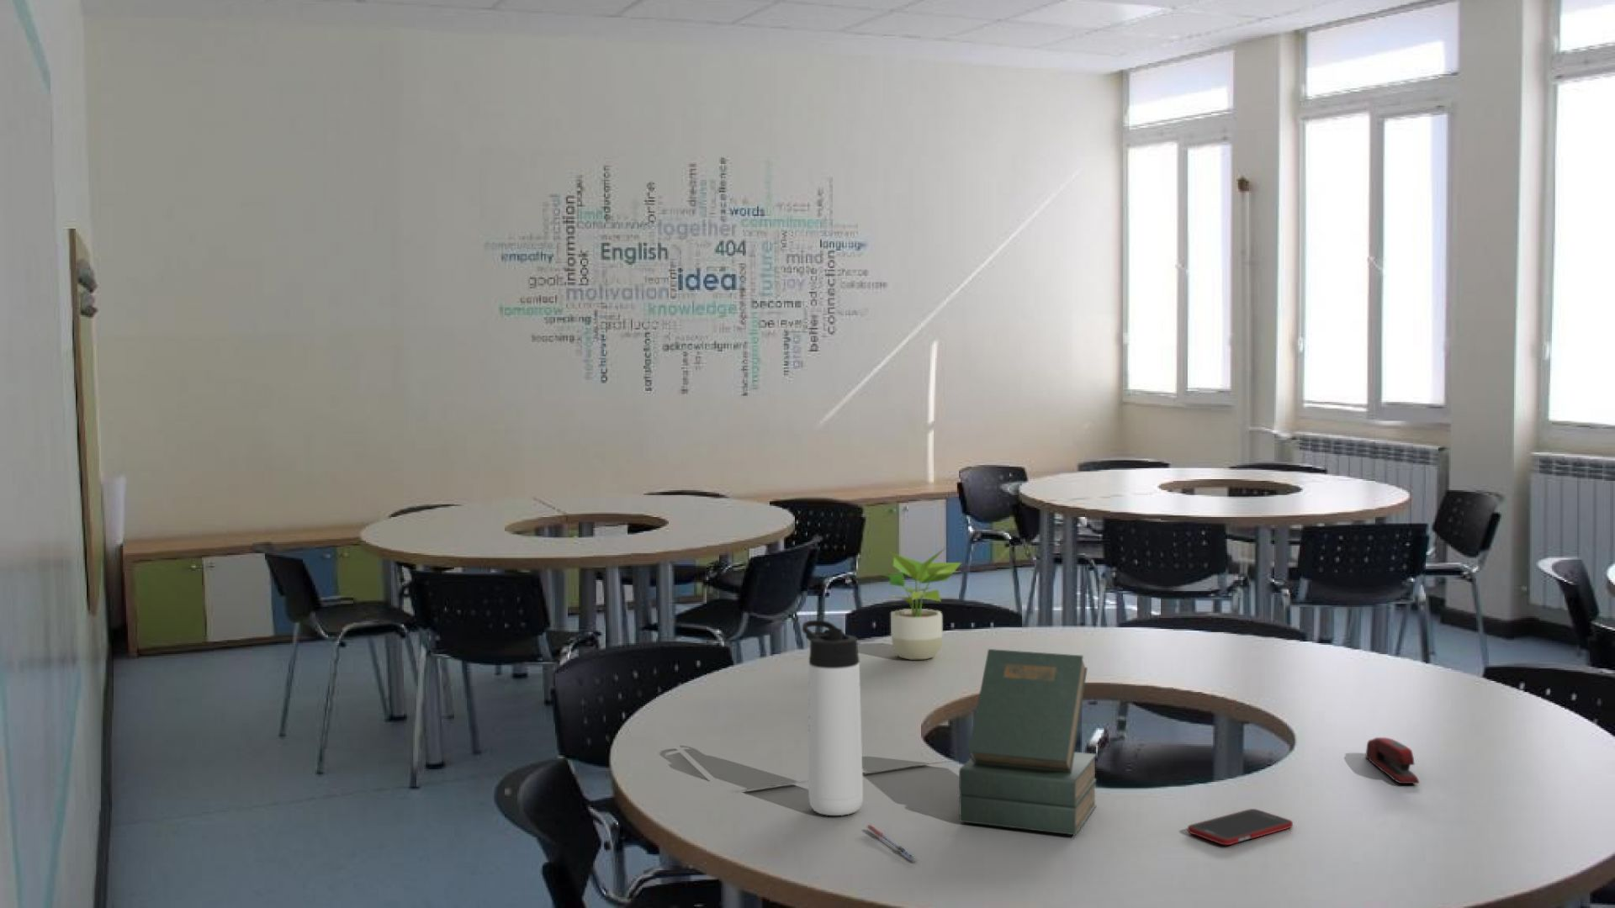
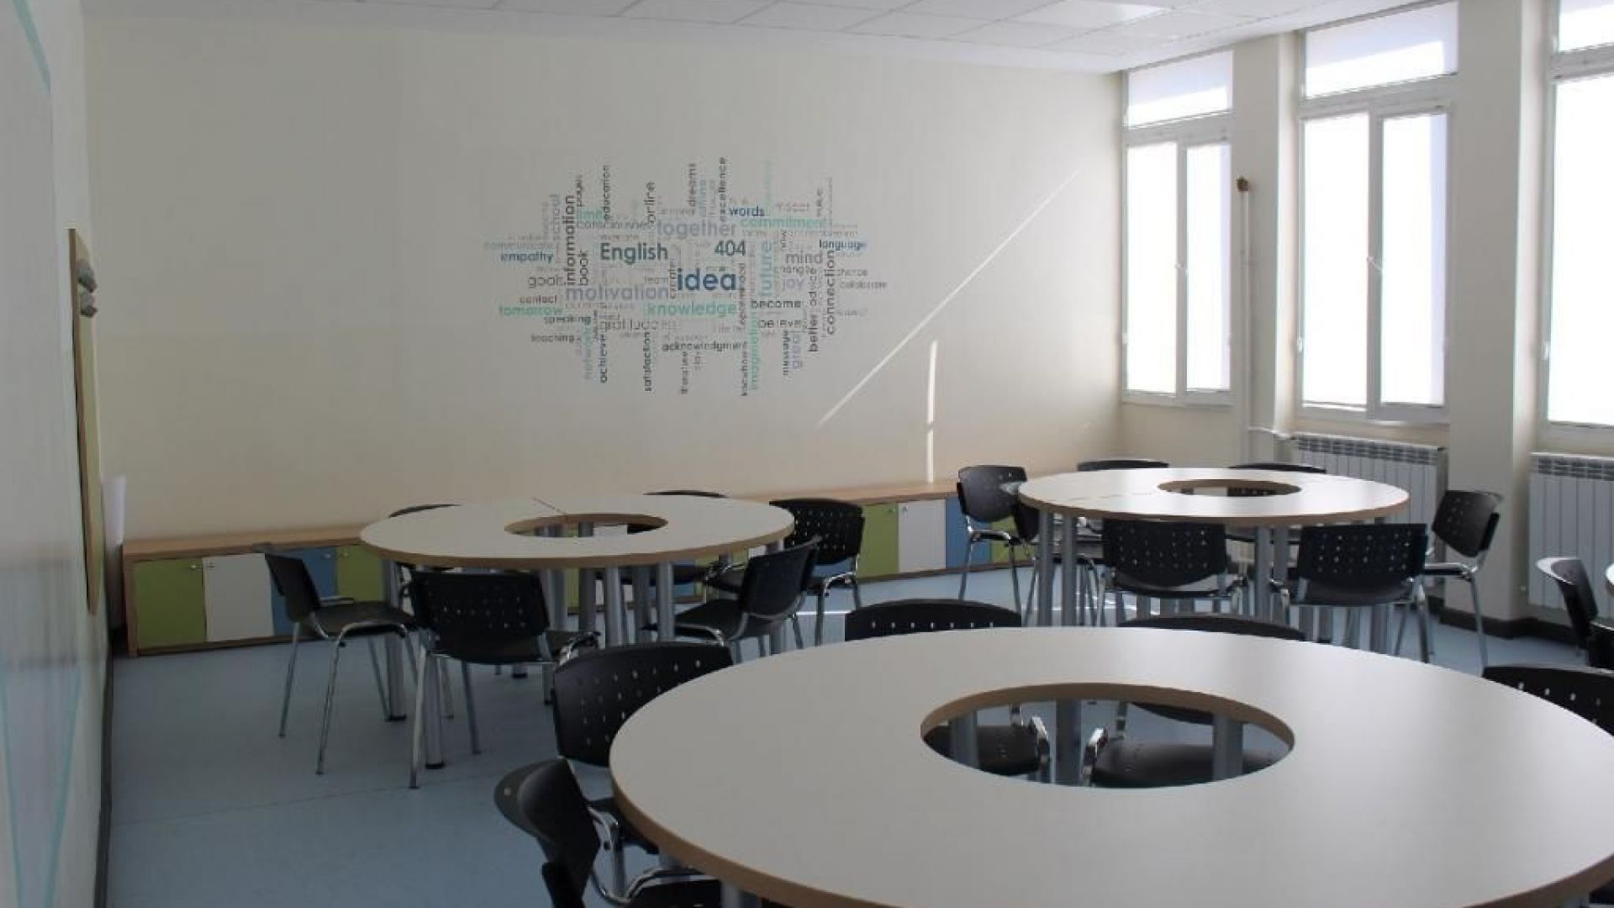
- book (1028, 736)
- stapler (1391, 754)
- thermos bottle (830, 715)
- potted plant (924, 598)
- pen (892, 843)
- cell phone (1240, 826)
